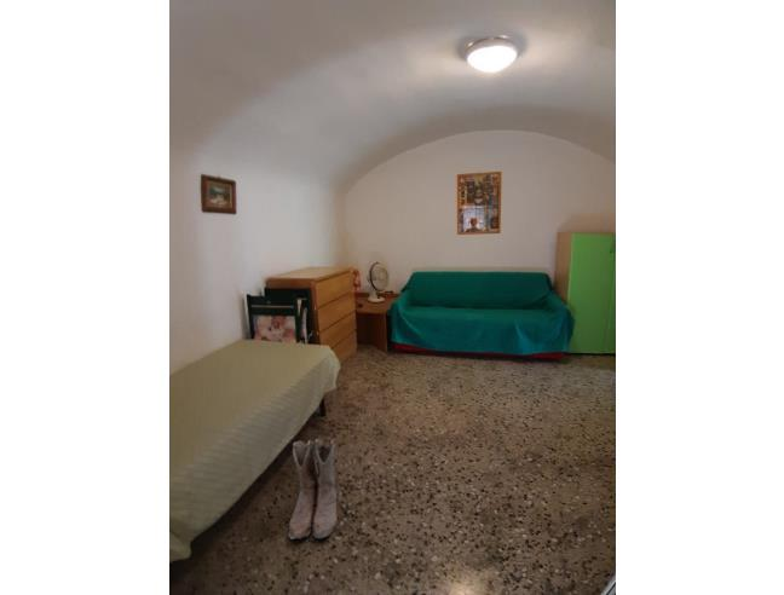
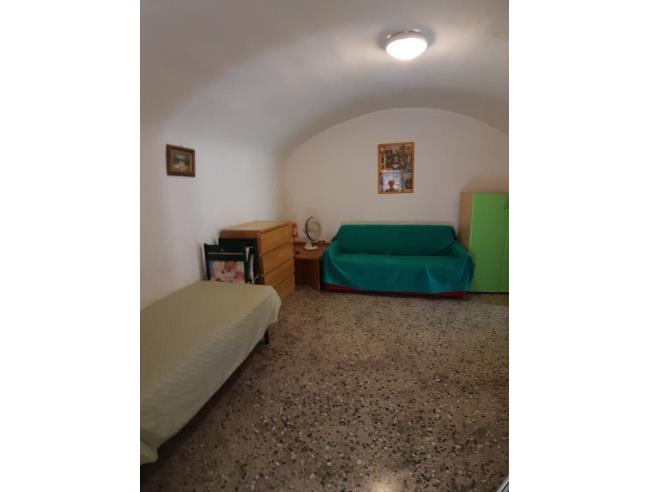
- boots (313, 481)
